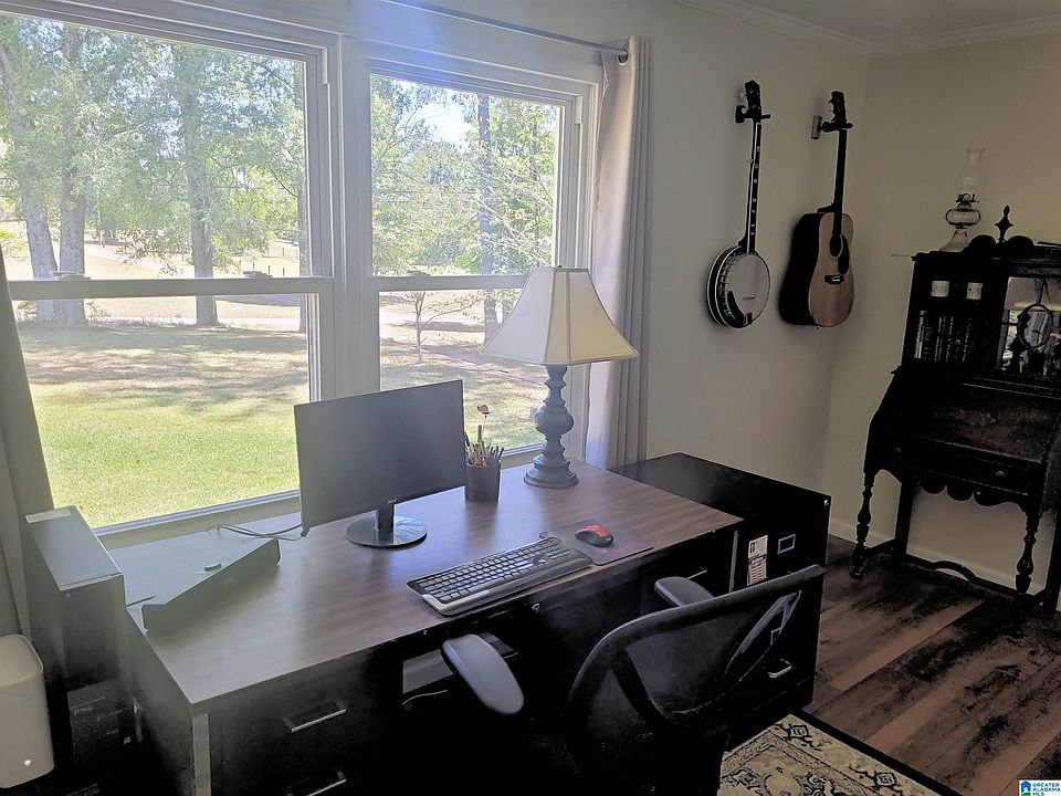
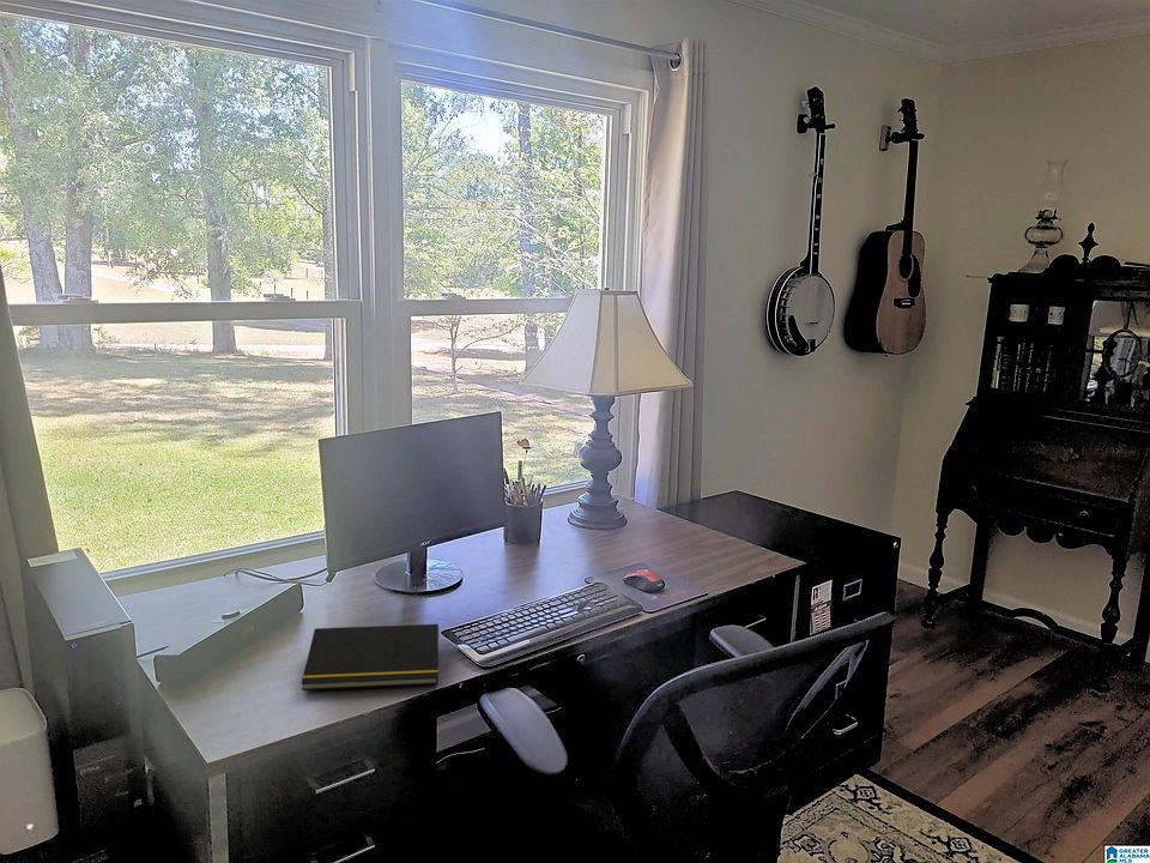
+ notepad (374, 654)
